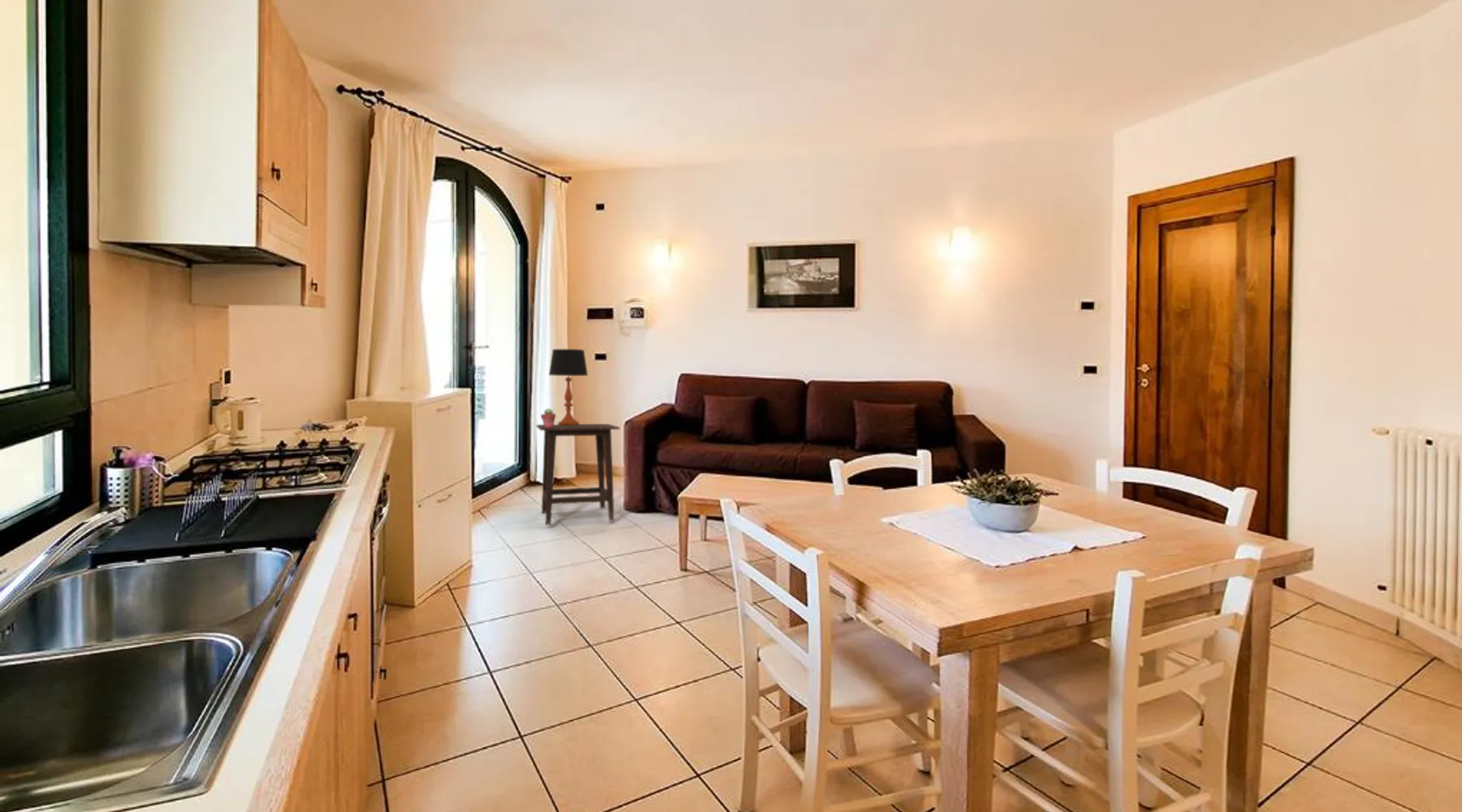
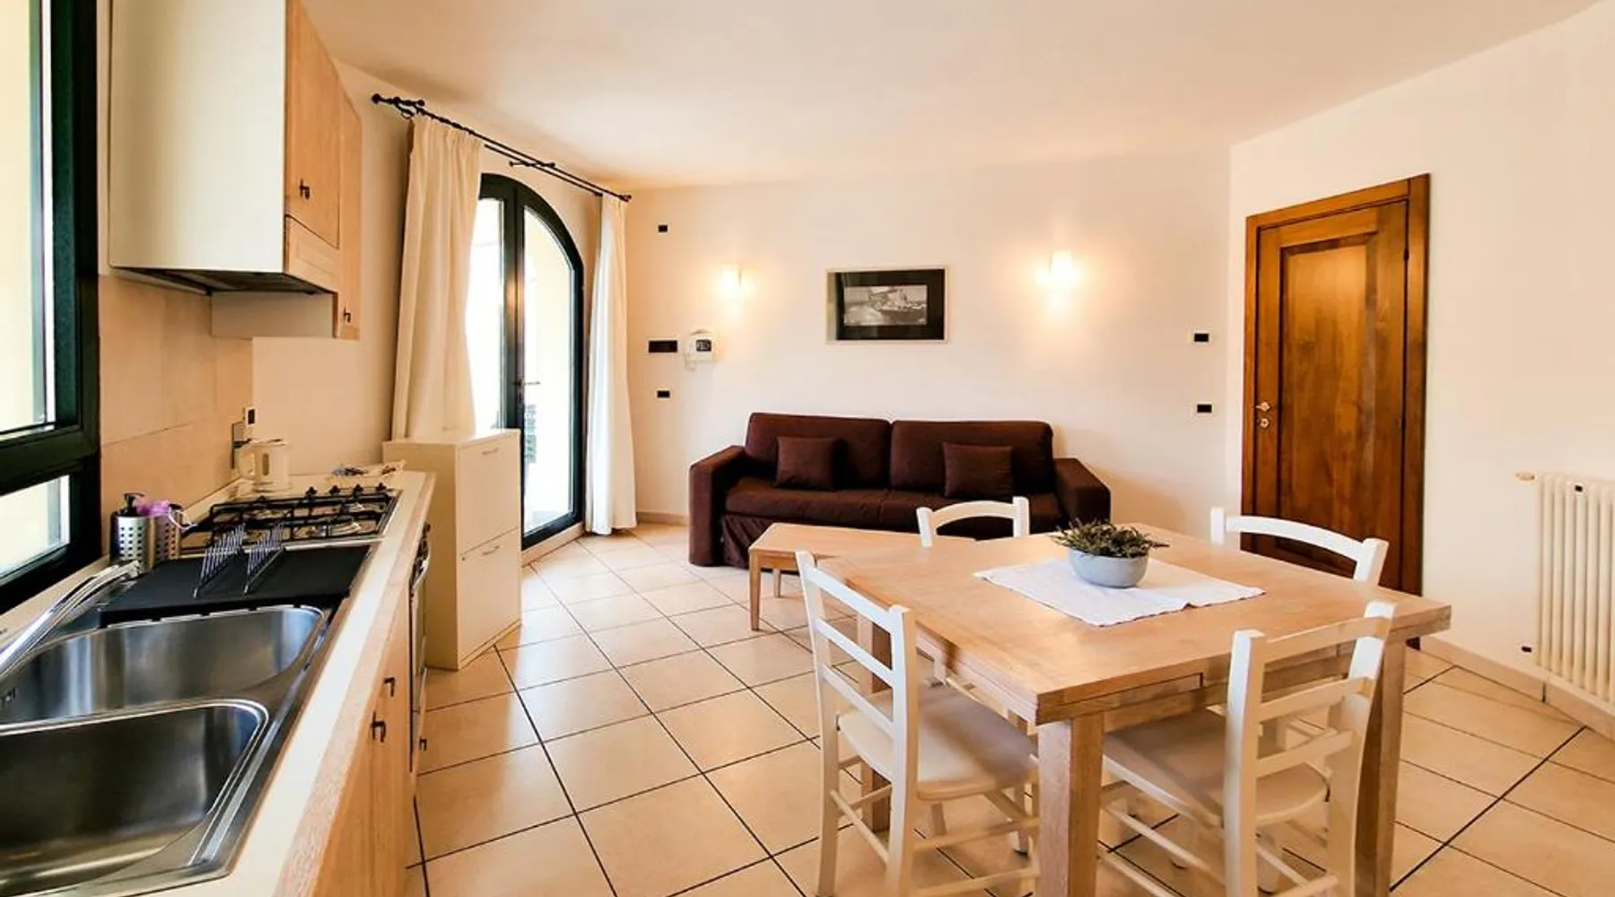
- potted succulent (548, 417)
- side table (577, 488)
- table lamp (568, 387)
